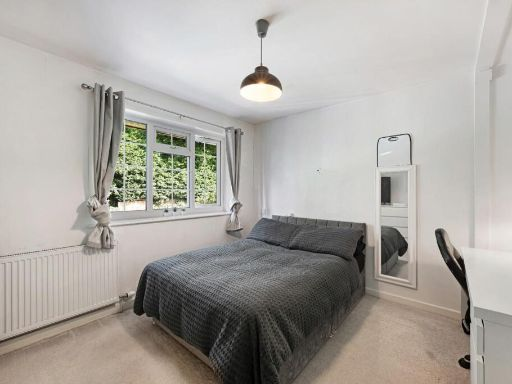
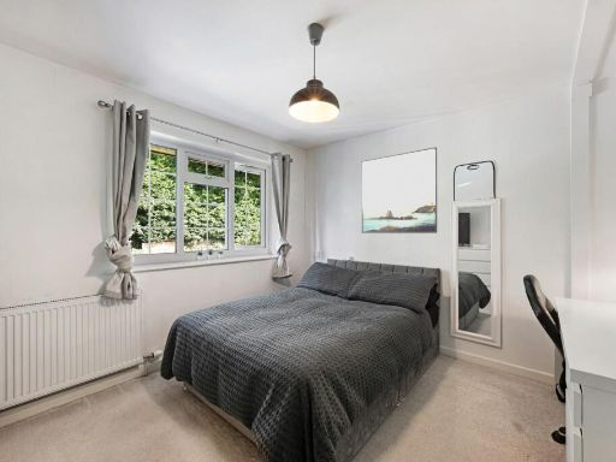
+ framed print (396, 194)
